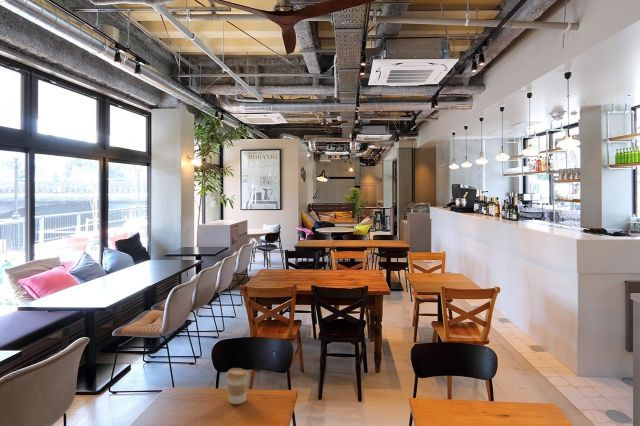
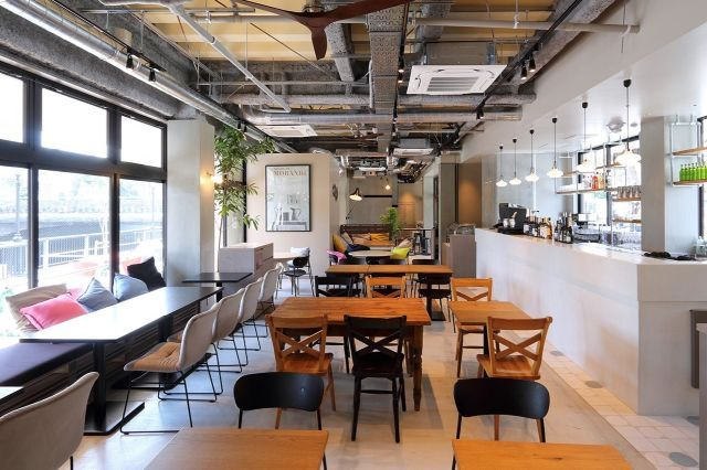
- coffee cup (237, 385)
